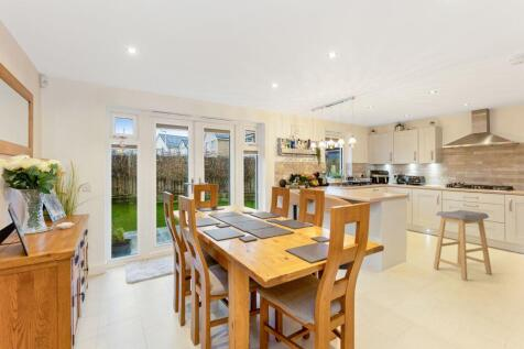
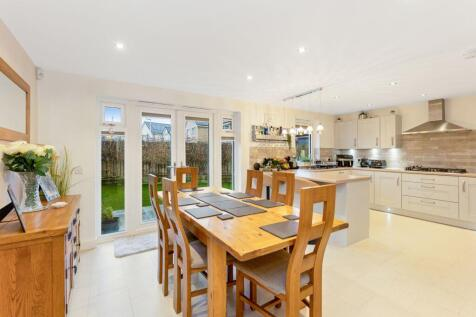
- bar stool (461, 241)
